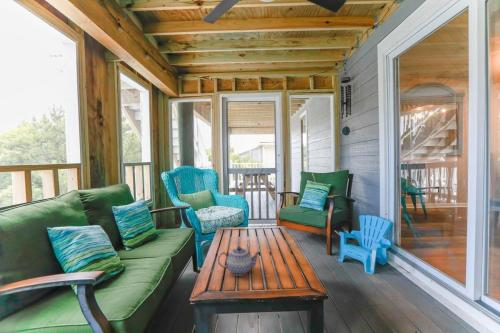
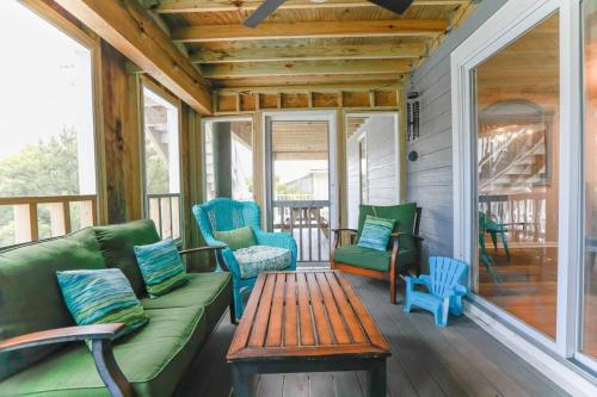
- teapot (239, 259)
